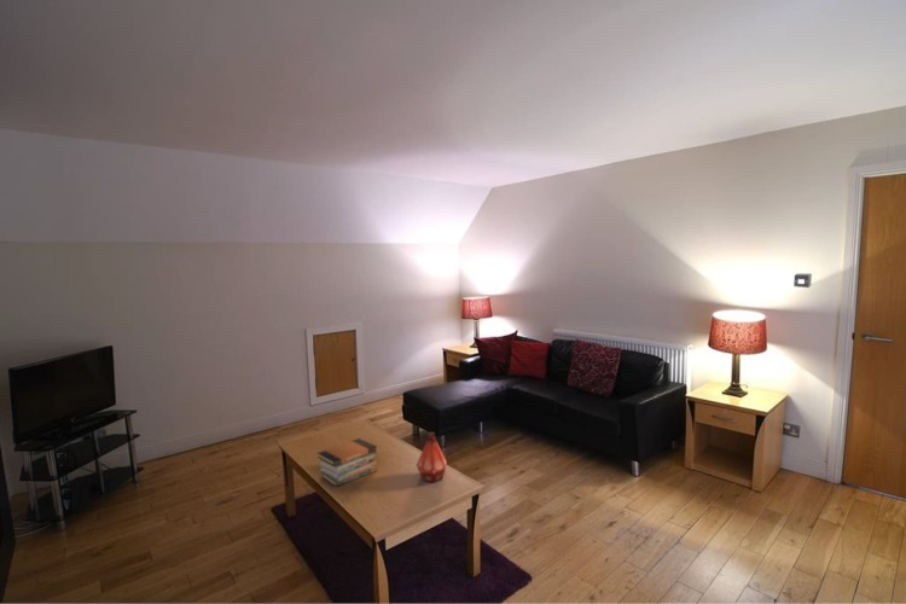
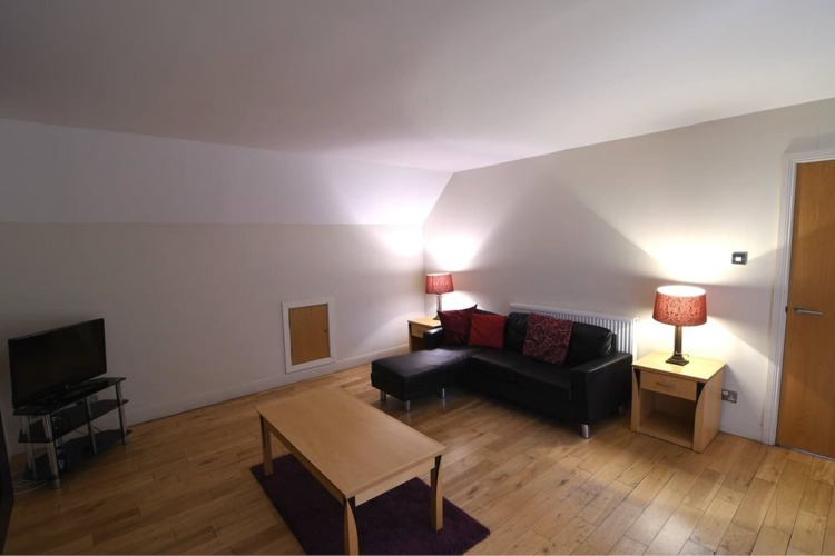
- bottle (432, 454)
- book stack (348, 461)
